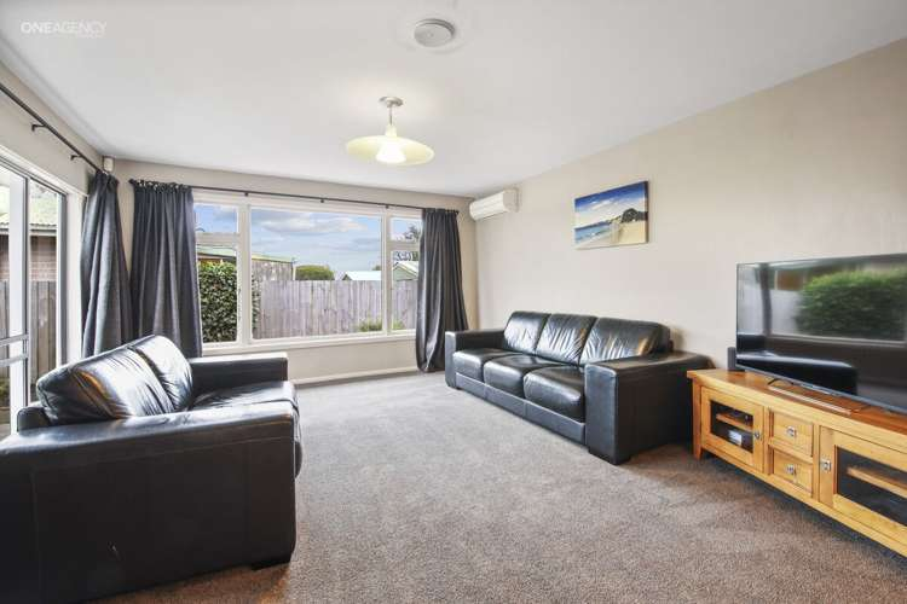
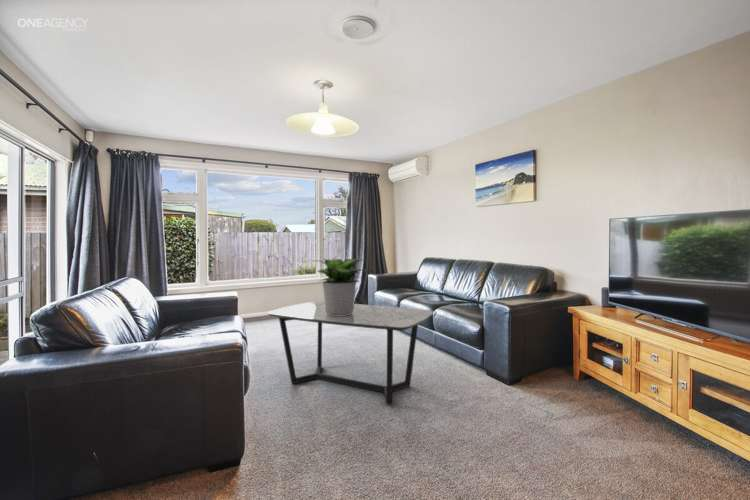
+ coffee table (353, 326)
+ potted plant (343, 286)
